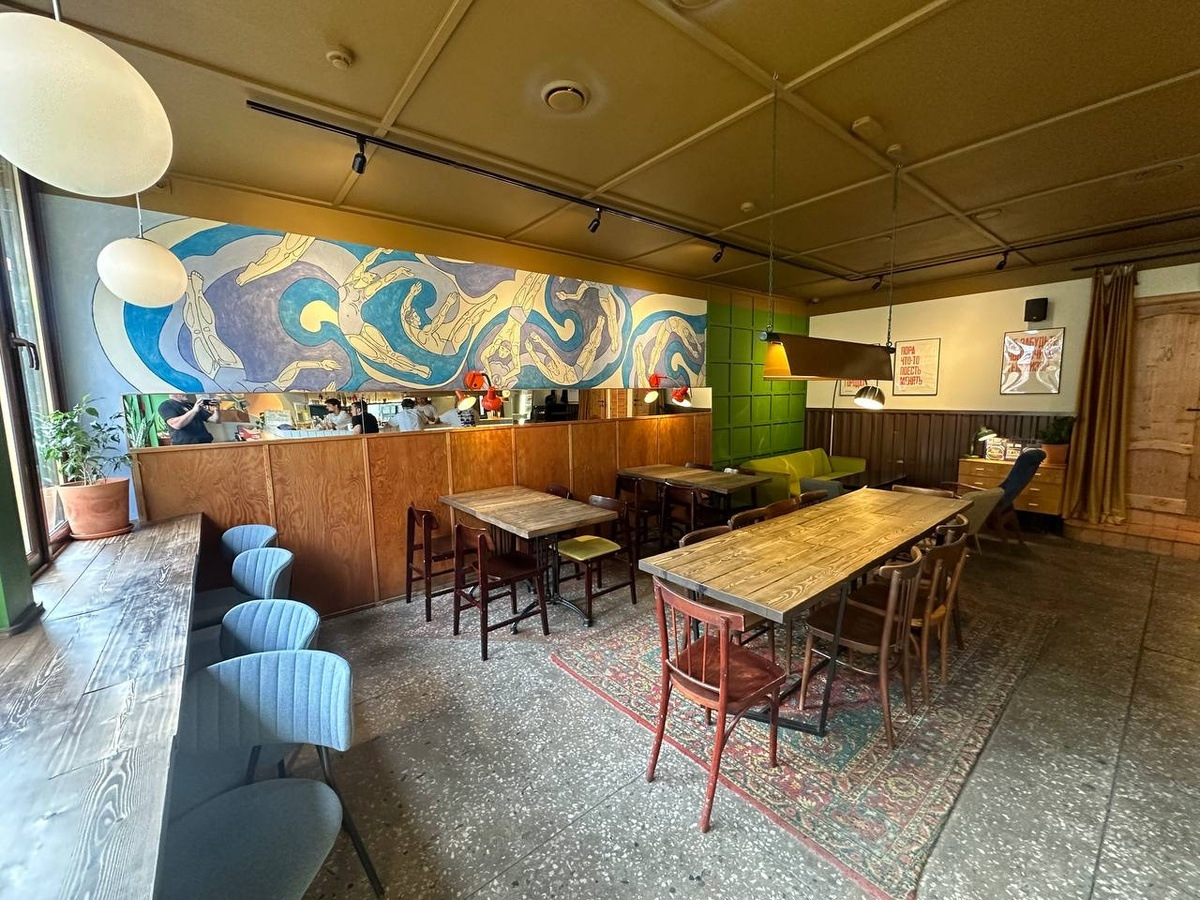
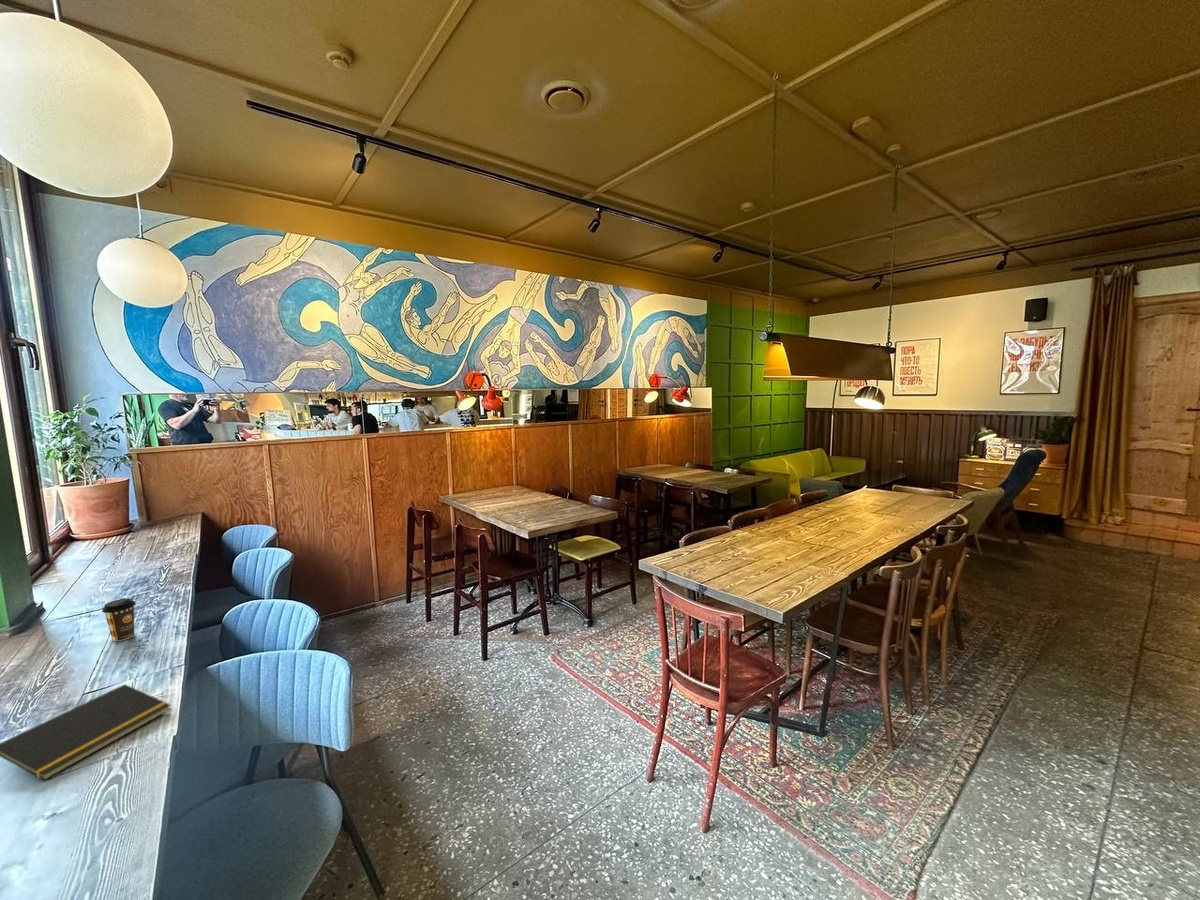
+ coffee cup (120, 619)
+ notepad (89, 726)
